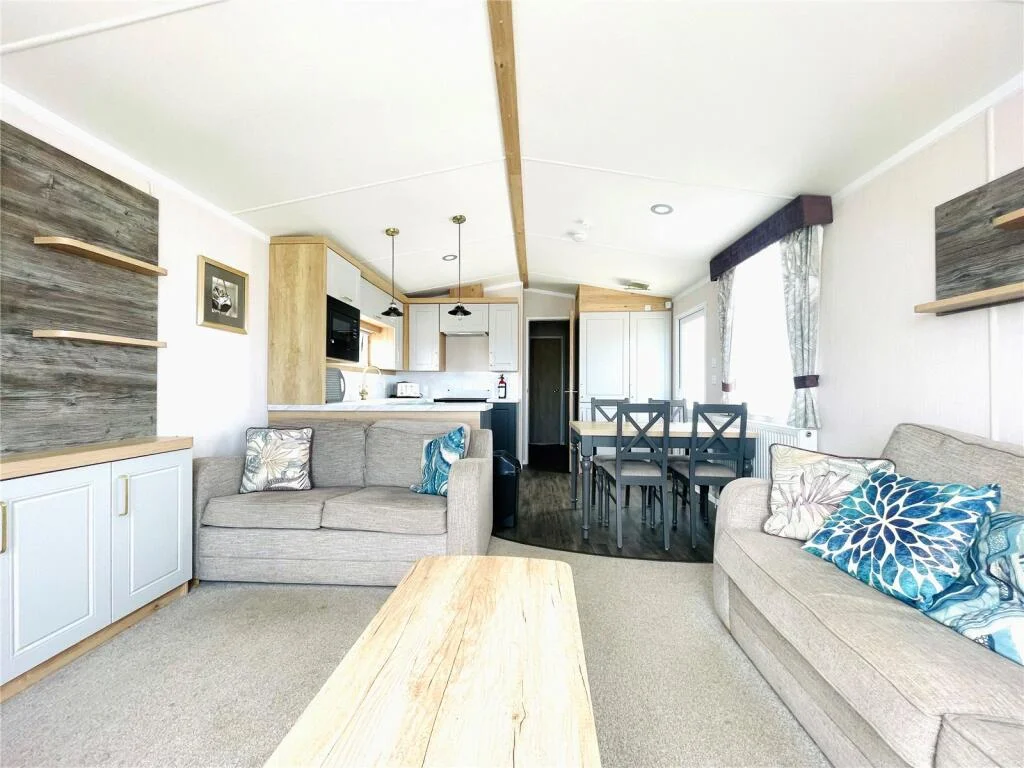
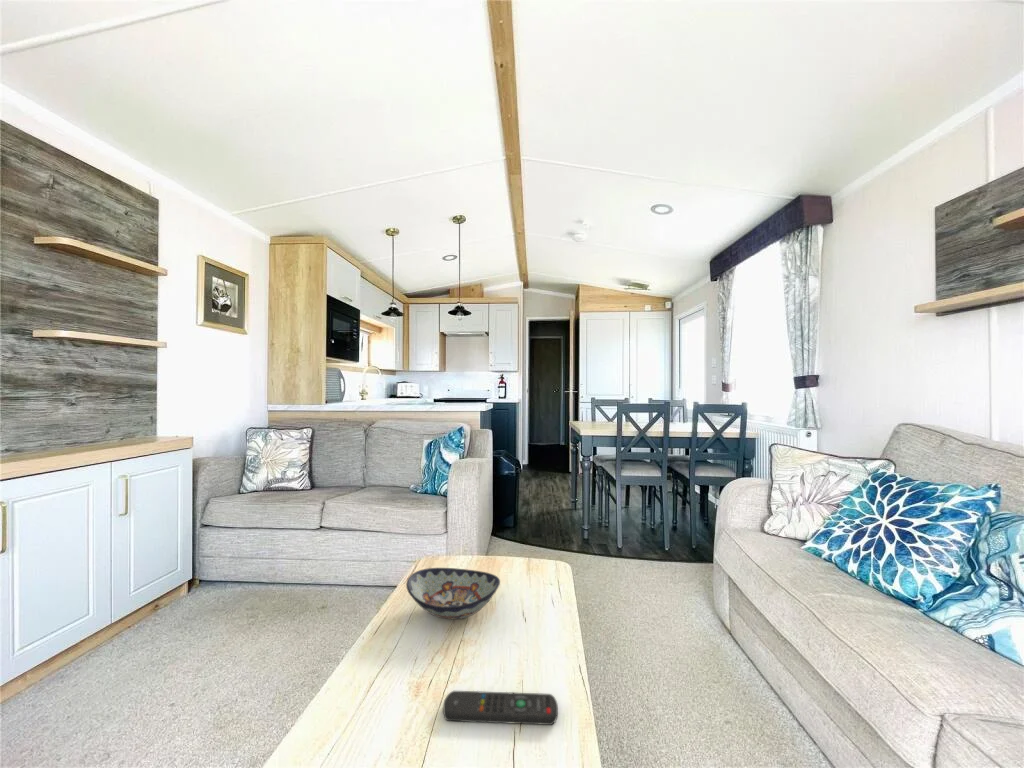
+ decorative bowl (453, 596)
+ remote control (500, 706)
